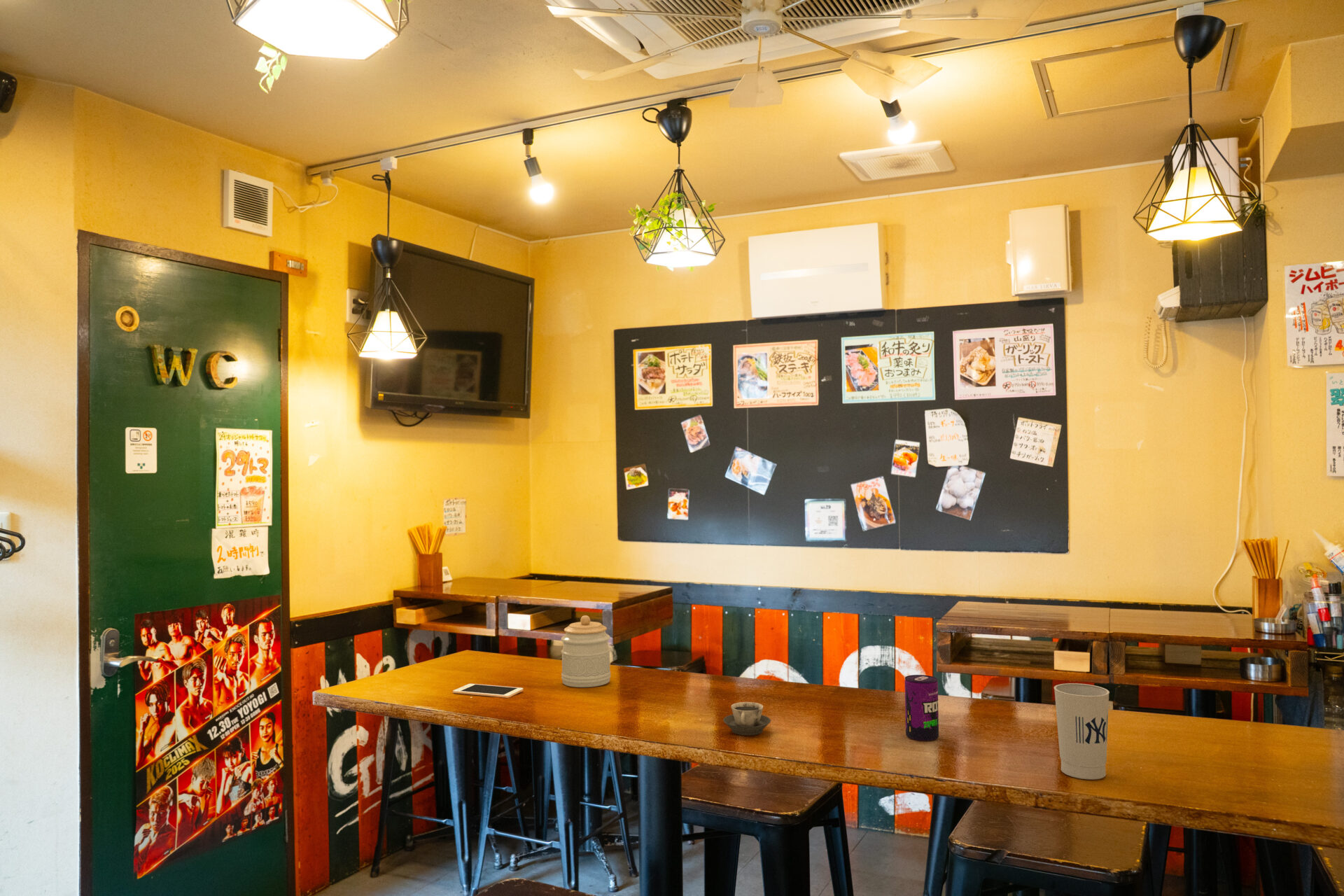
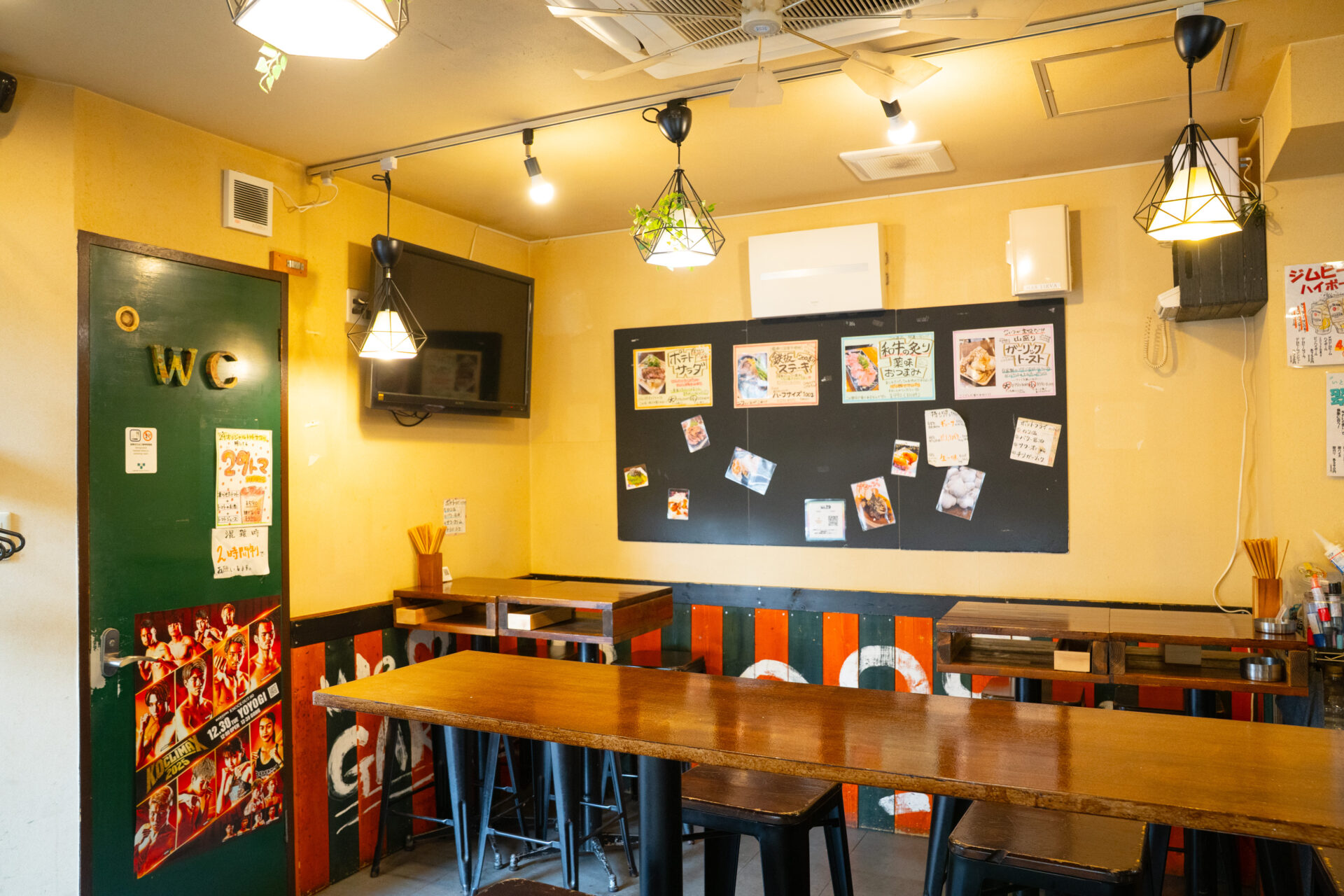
- cell phone (488, 690)
- cup (1082, 731)
- cup (747, 718)
- jar (585, 649)
- beverage can (921, 707)
